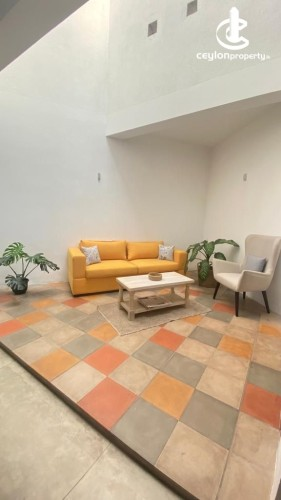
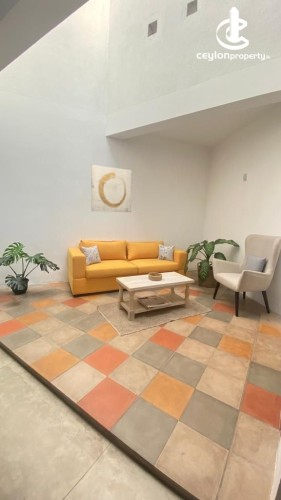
+ wall art (112, 190)
